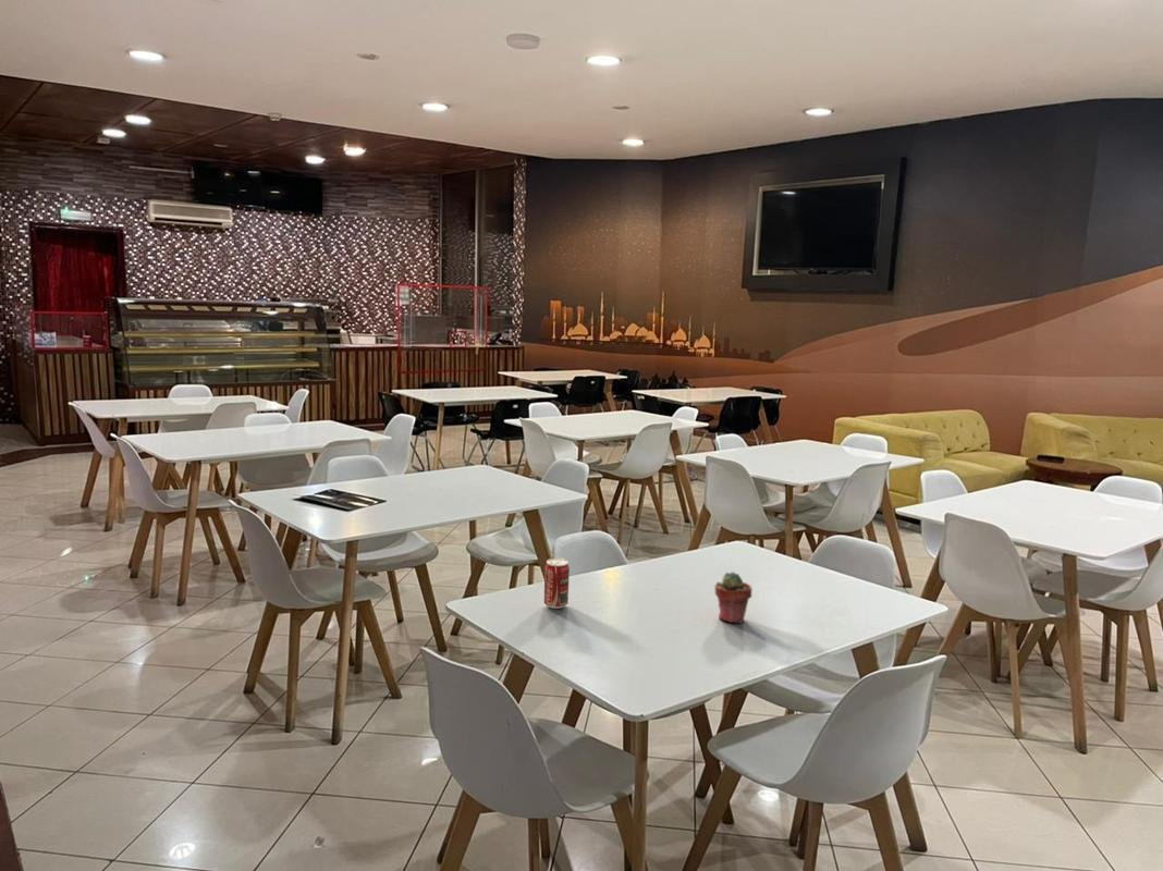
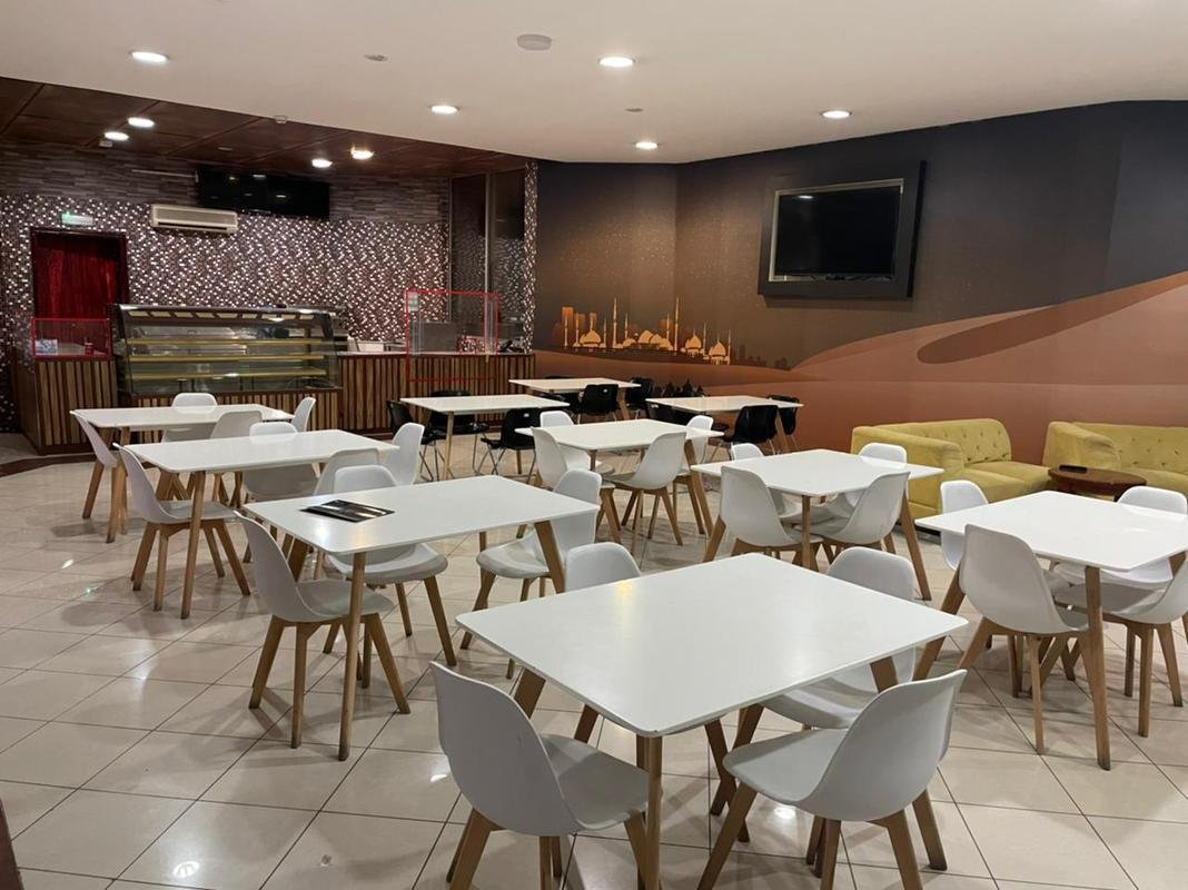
- potted succulent (732, 594)
- beverage can (556, 582)
